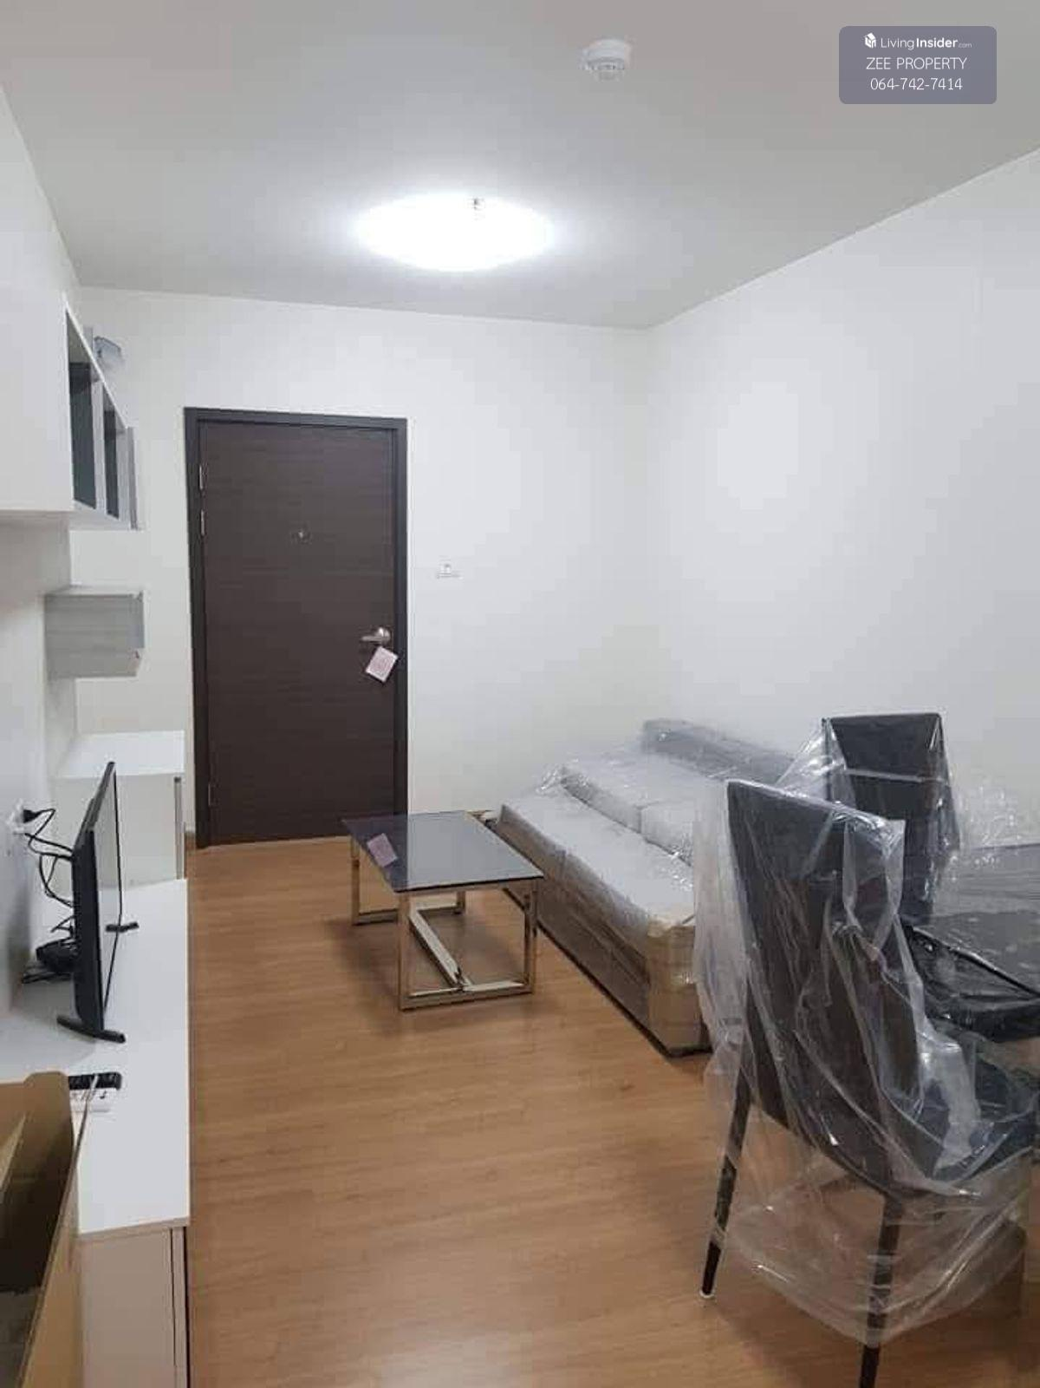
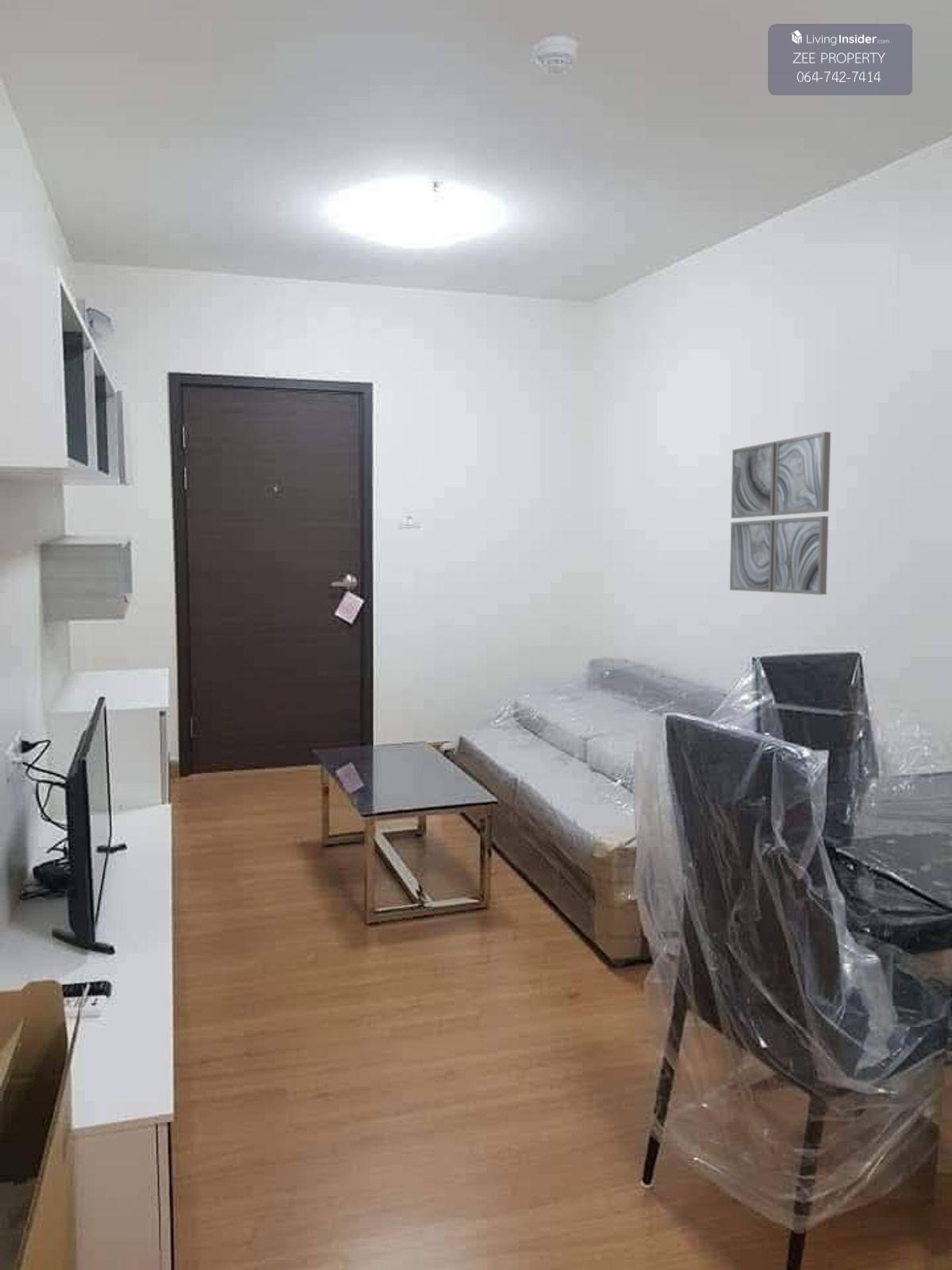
+ wall art (776, 519)
